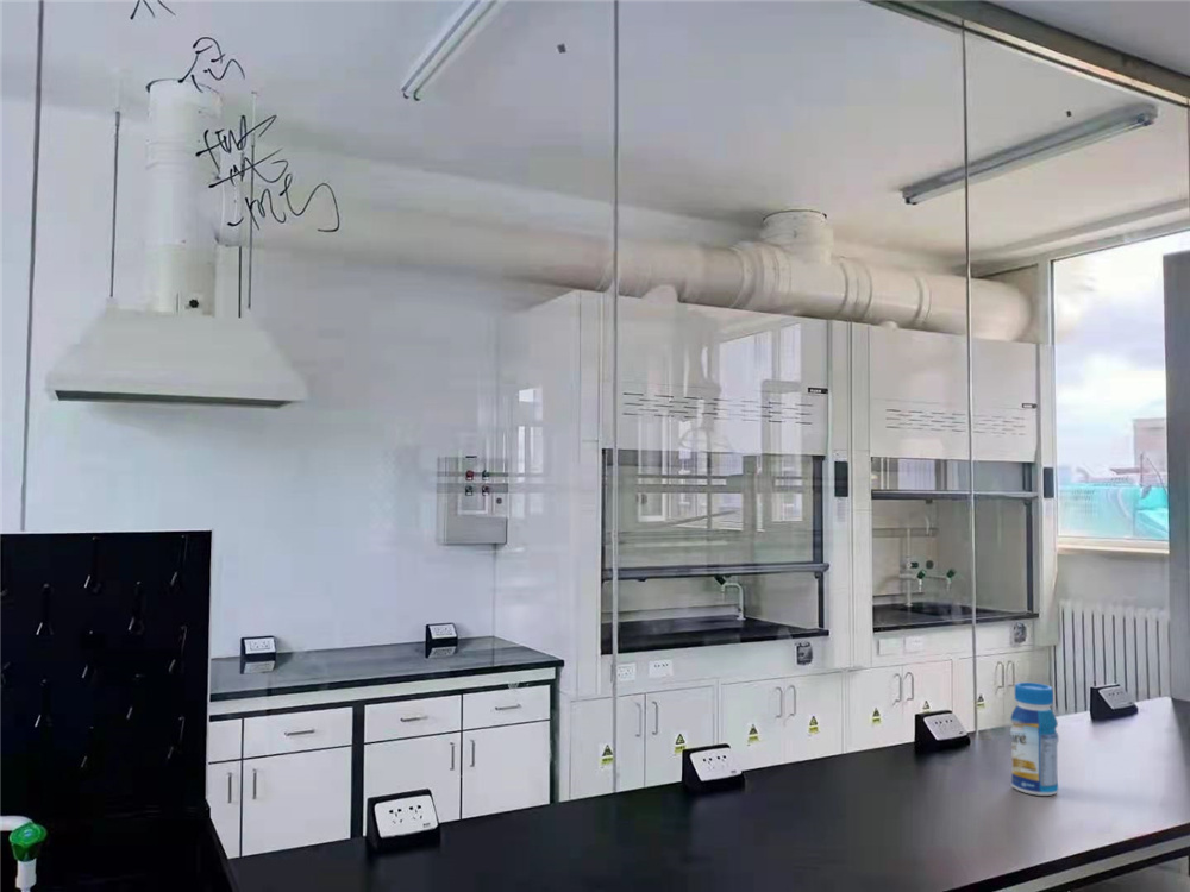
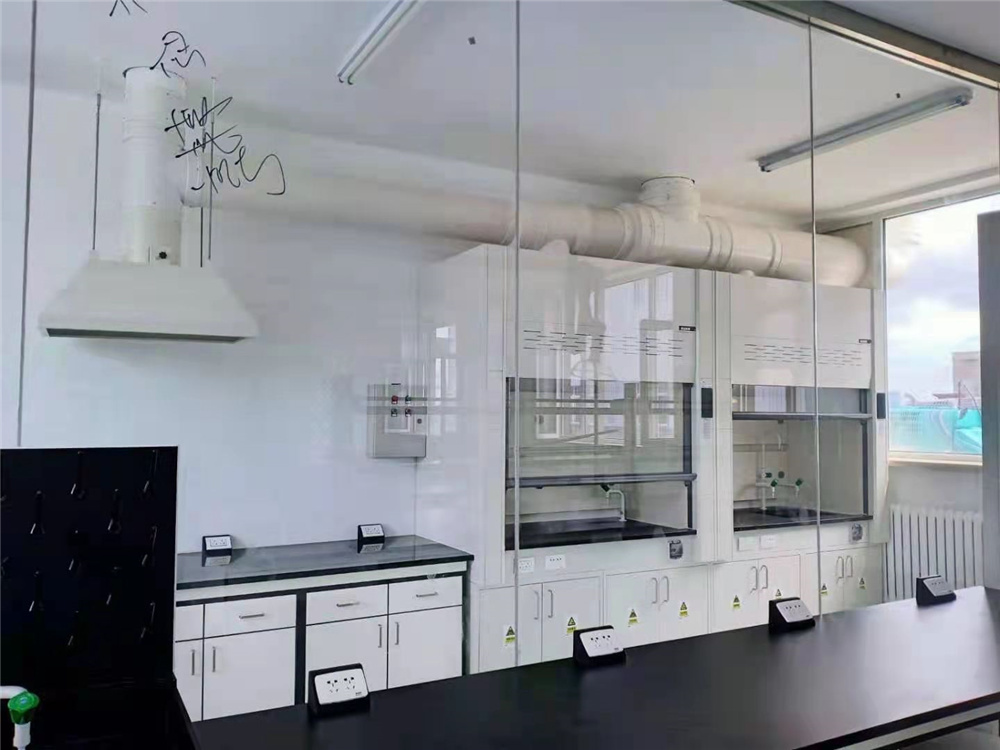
- beverage bottle (1034, 737)
